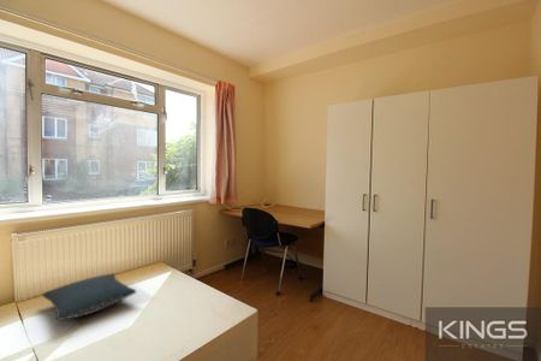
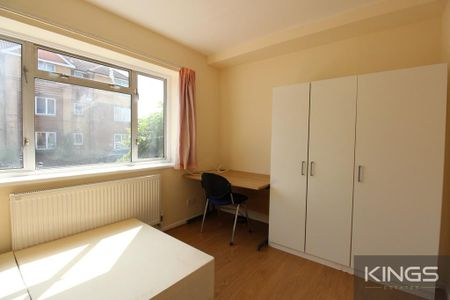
- pillow (90, 294)
